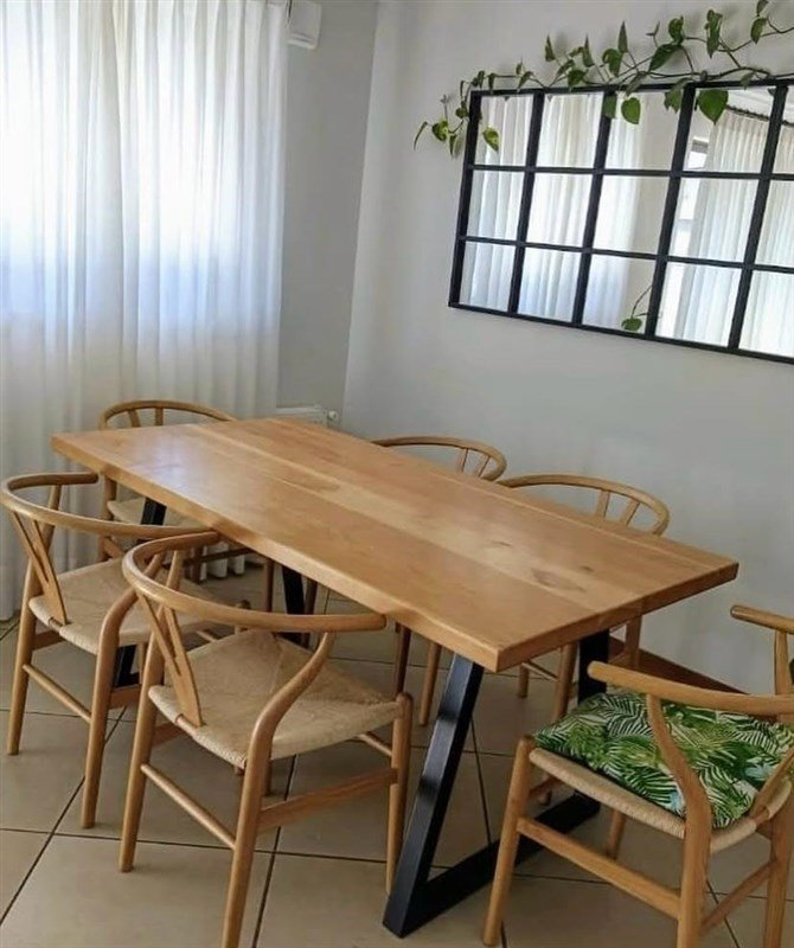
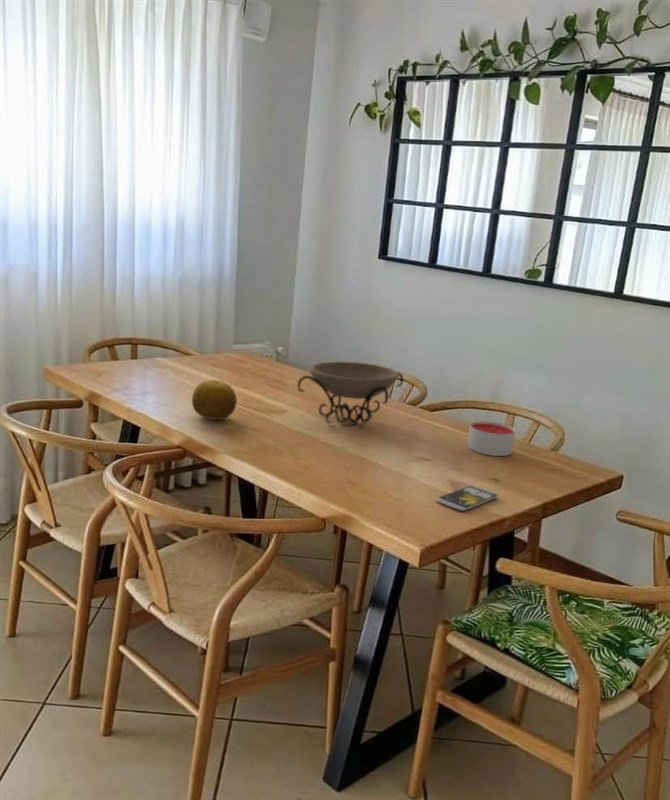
+ candle (491, 437)
+ fruit (214, 400)
+ smartphone (467, 497)
+ decorative bowl (351, 396)
